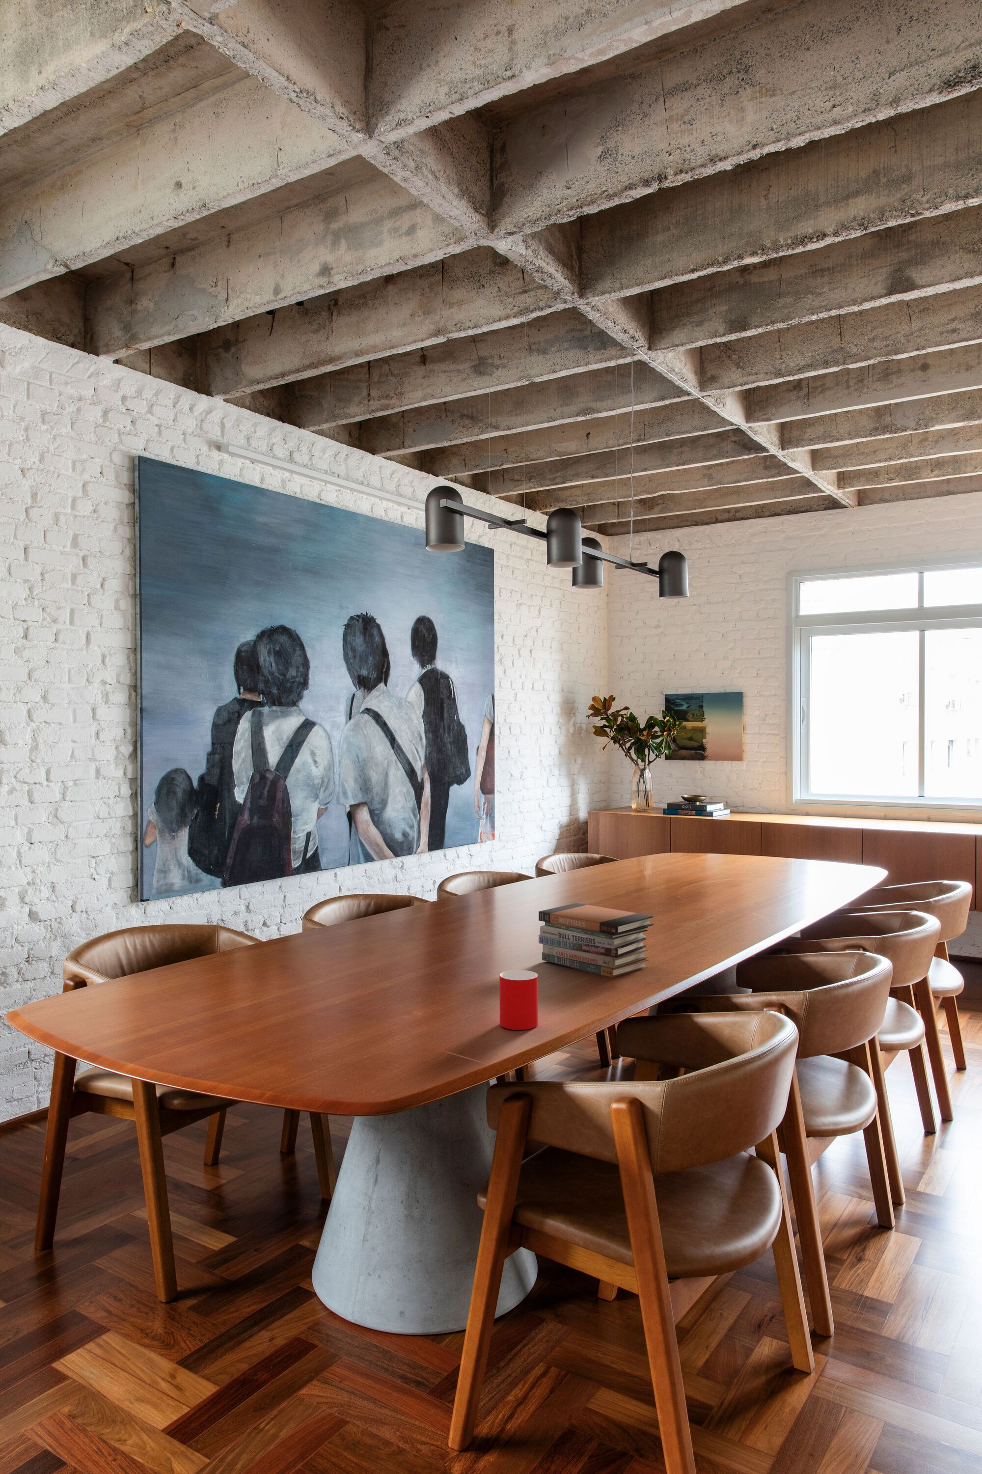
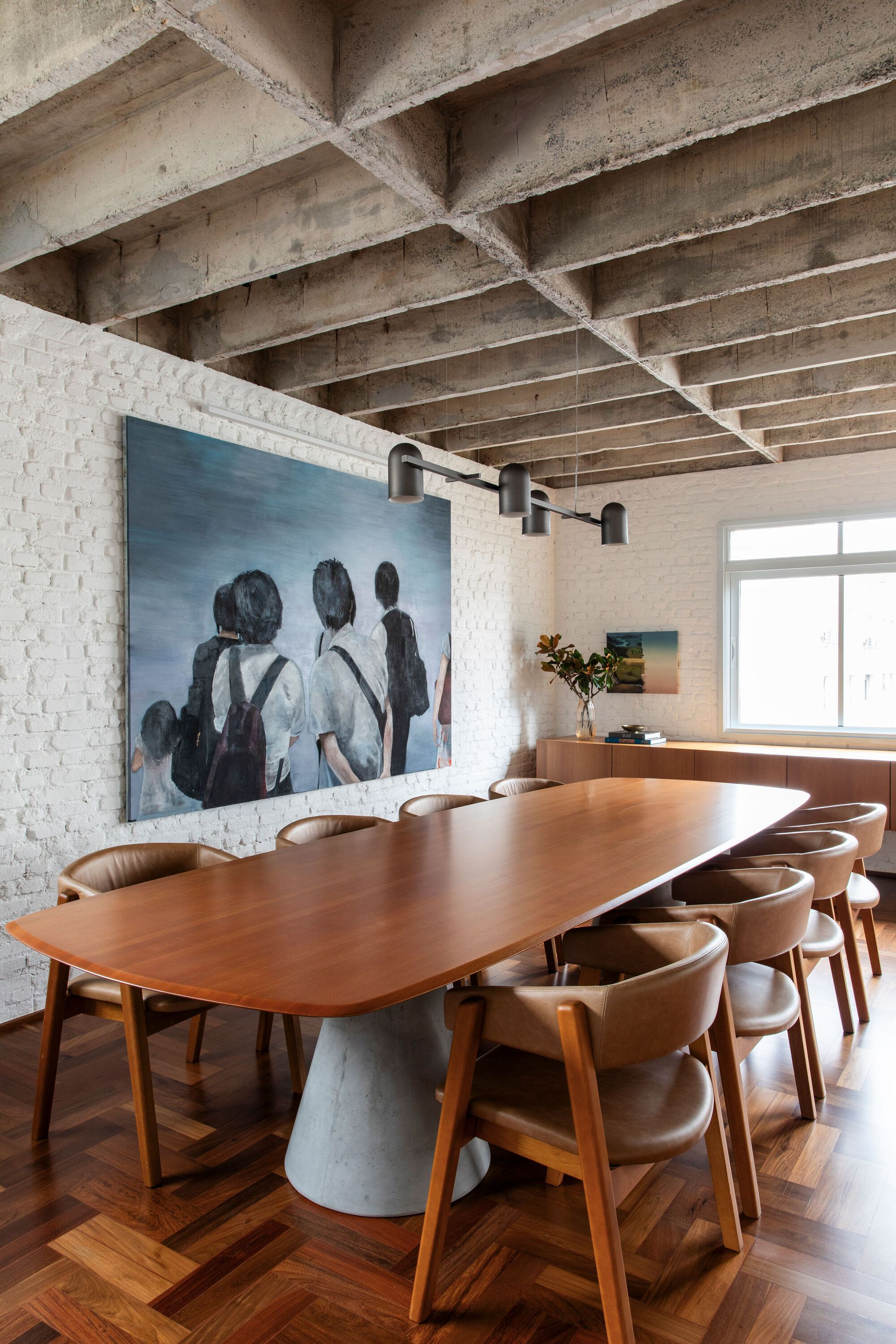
- book stack (594, 939)
- cup (522, 997)
